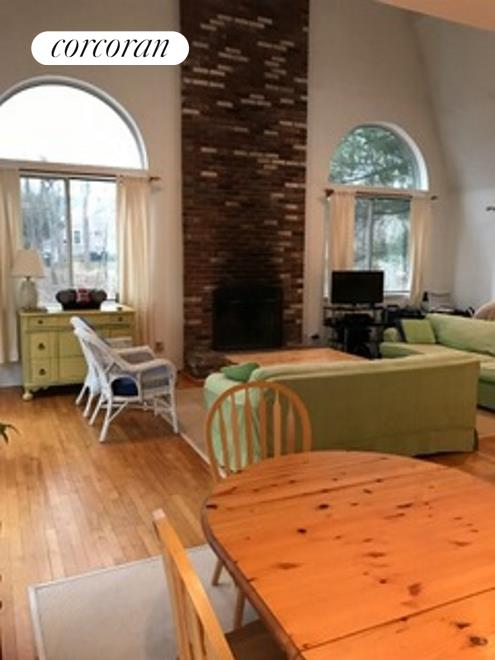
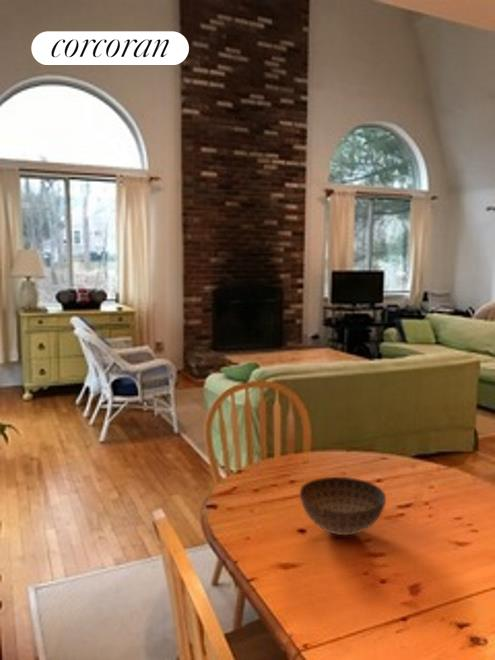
+ bowl (341, 510)
